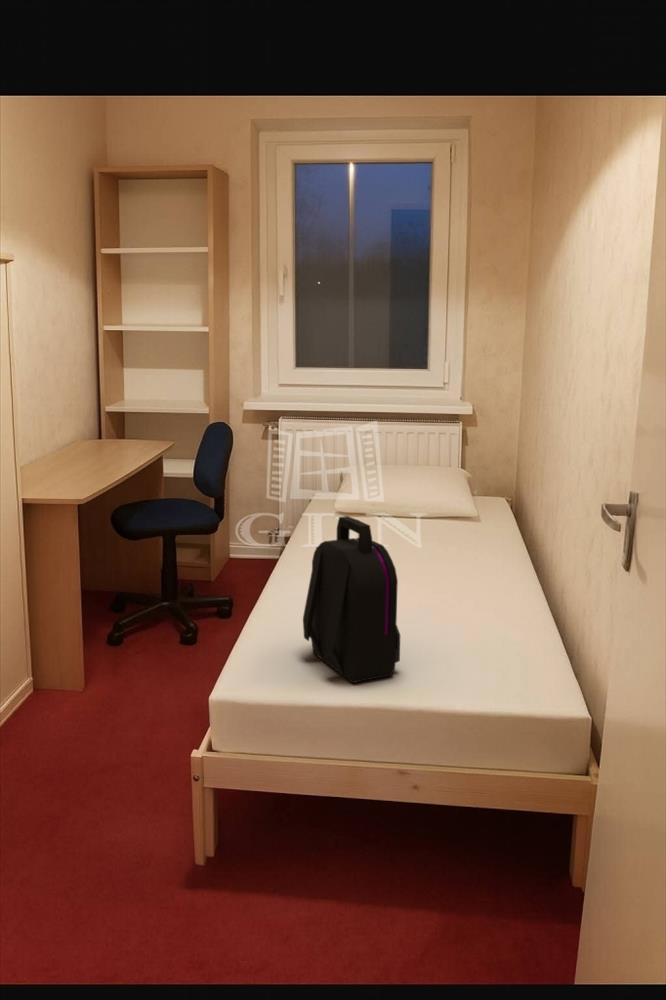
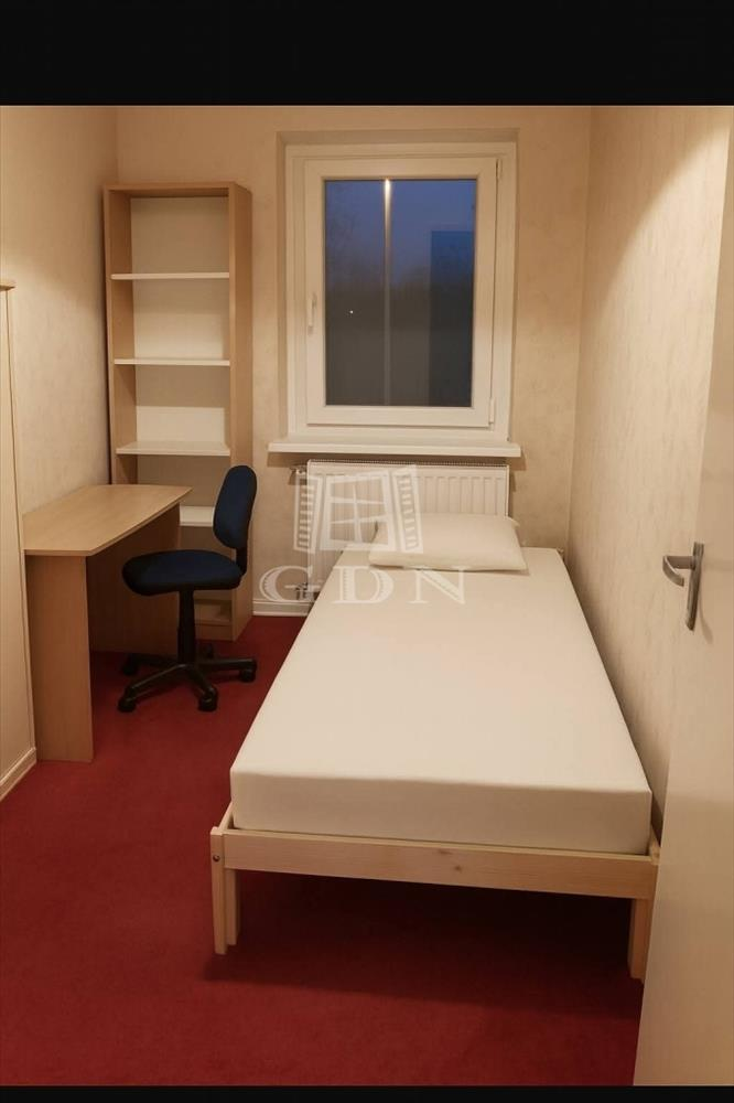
- backpack (349, 593)
